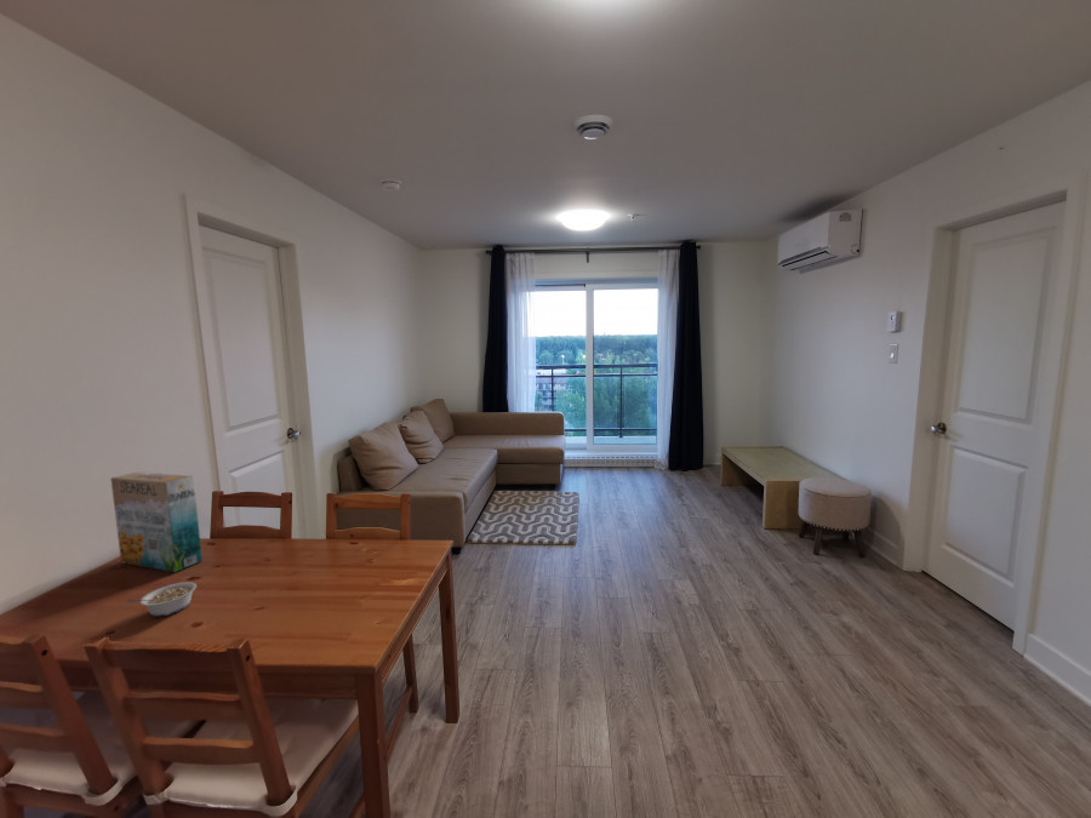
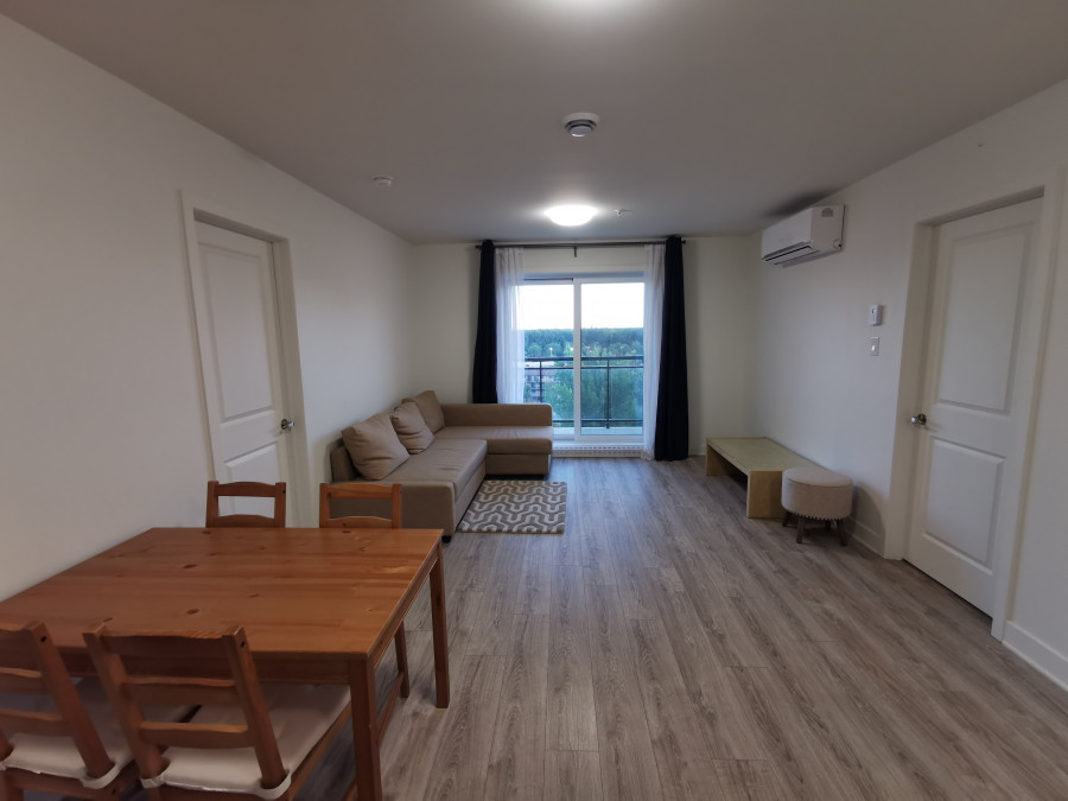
- legume (167, 600)
- cereal box (156, 520)
